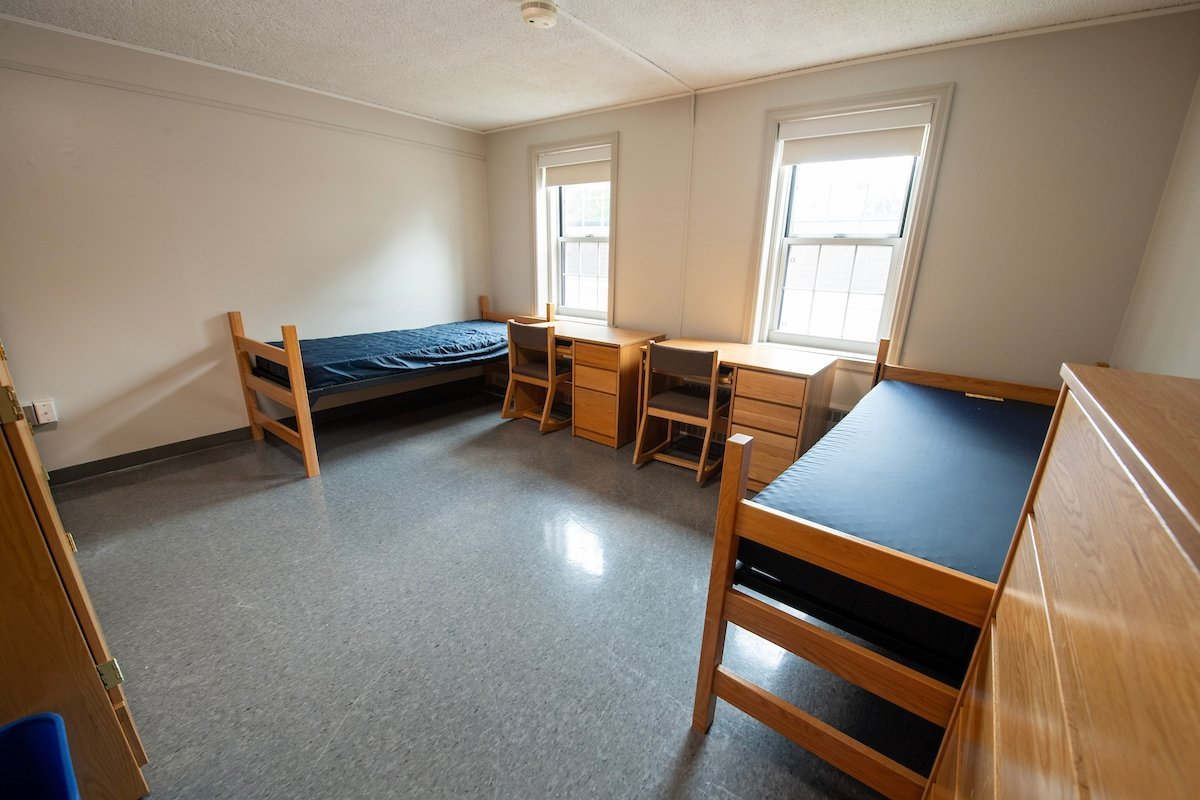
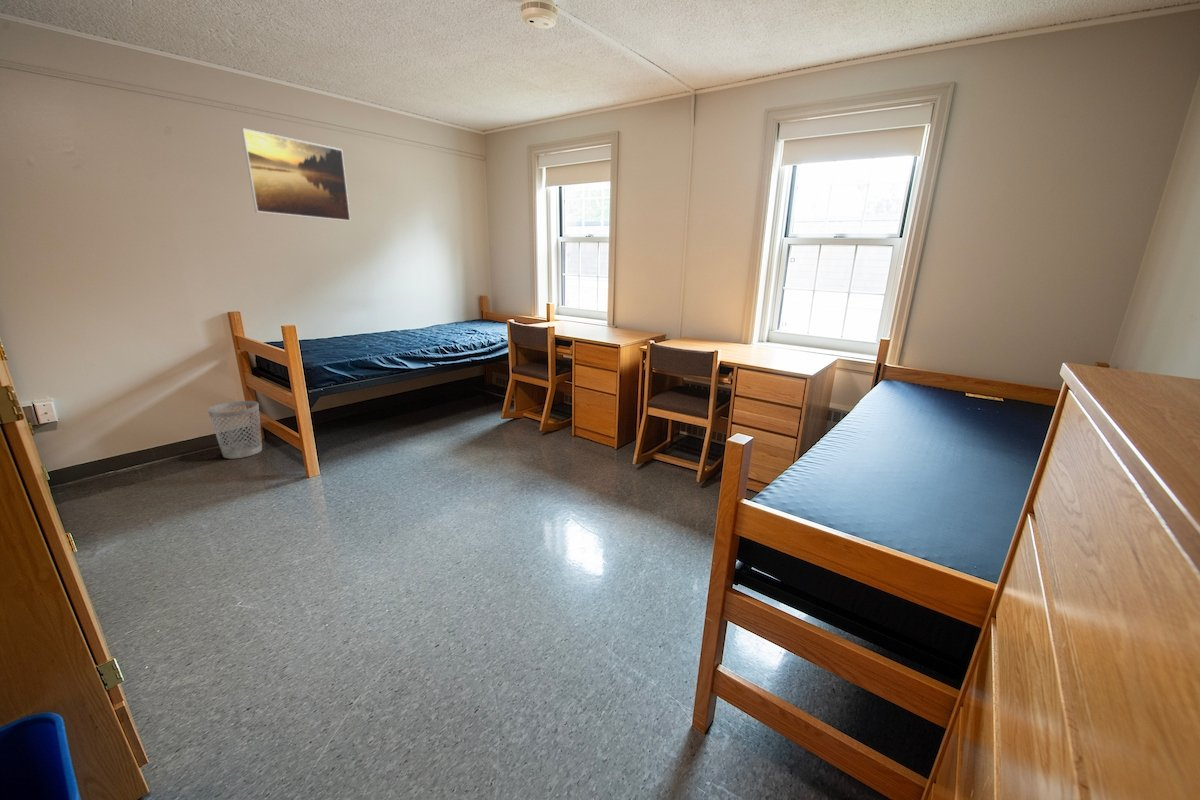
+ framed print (300, 179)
+ wastebasket (238, 429)
